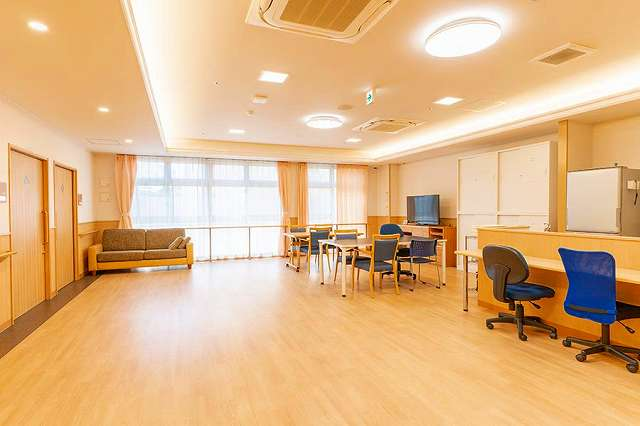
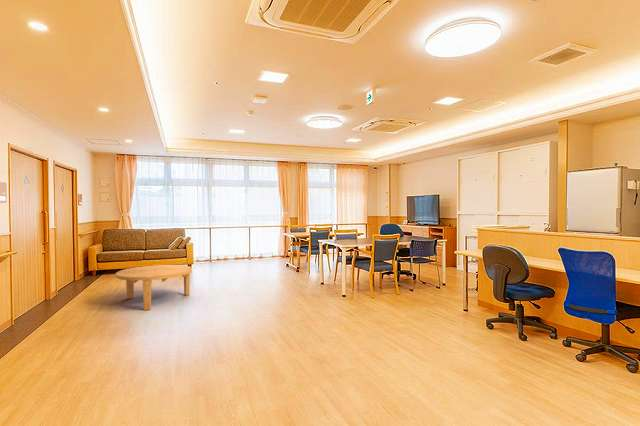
+ coffee table (150, 285)
